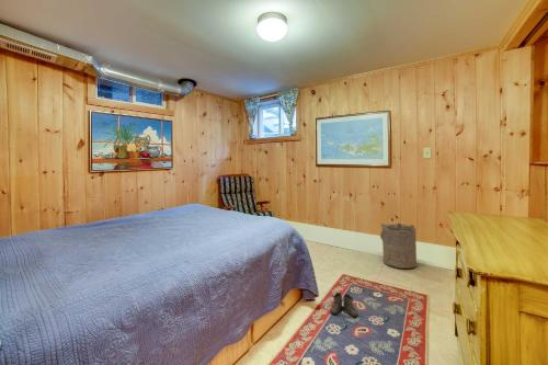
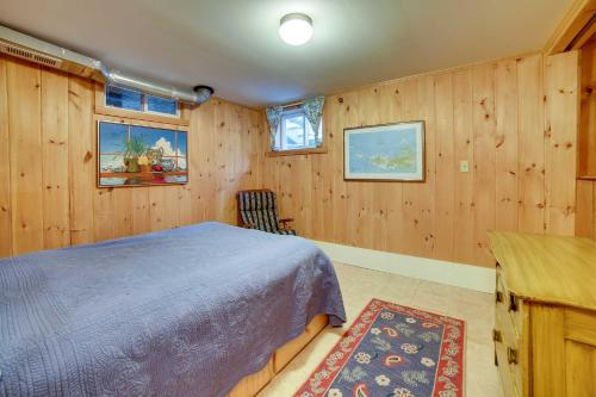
- boots (341, 304)
- laundry hamper (397, 242)
